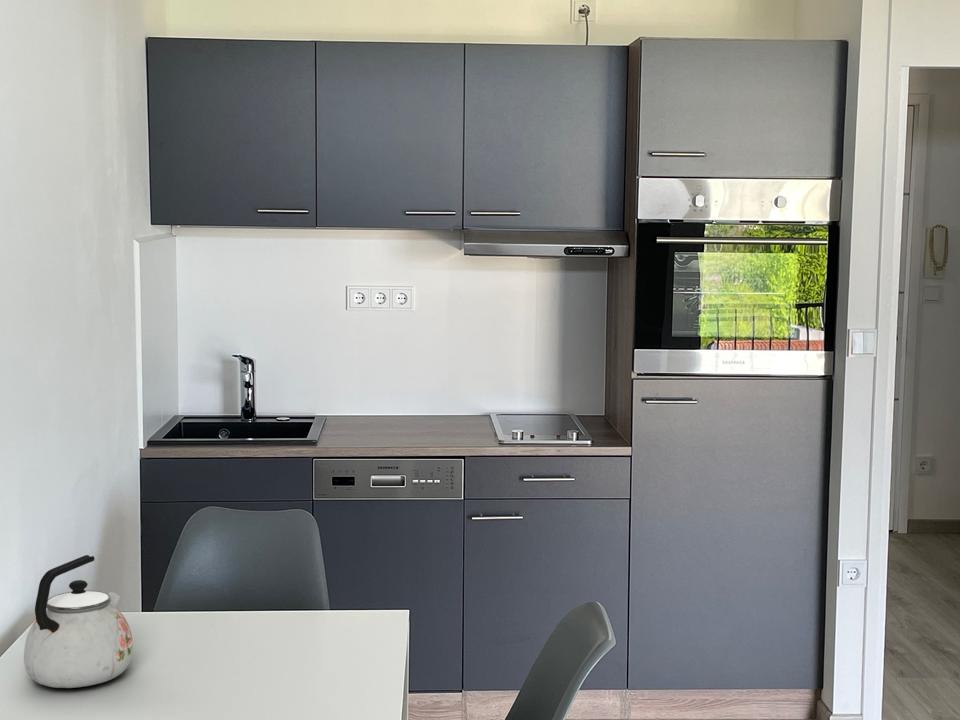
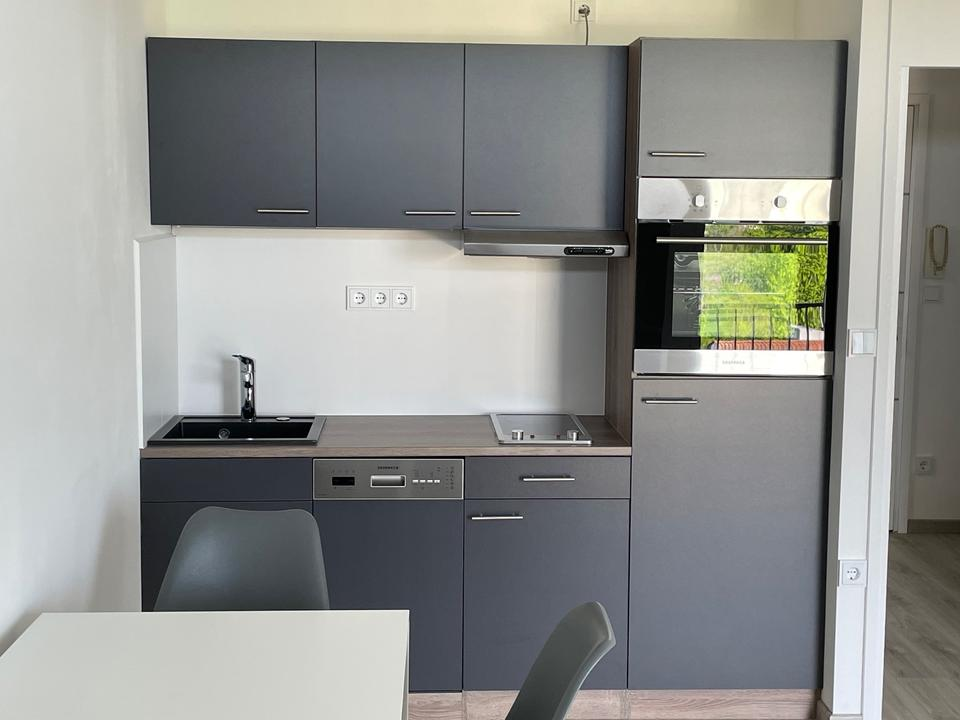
- kettle (79, 617)
